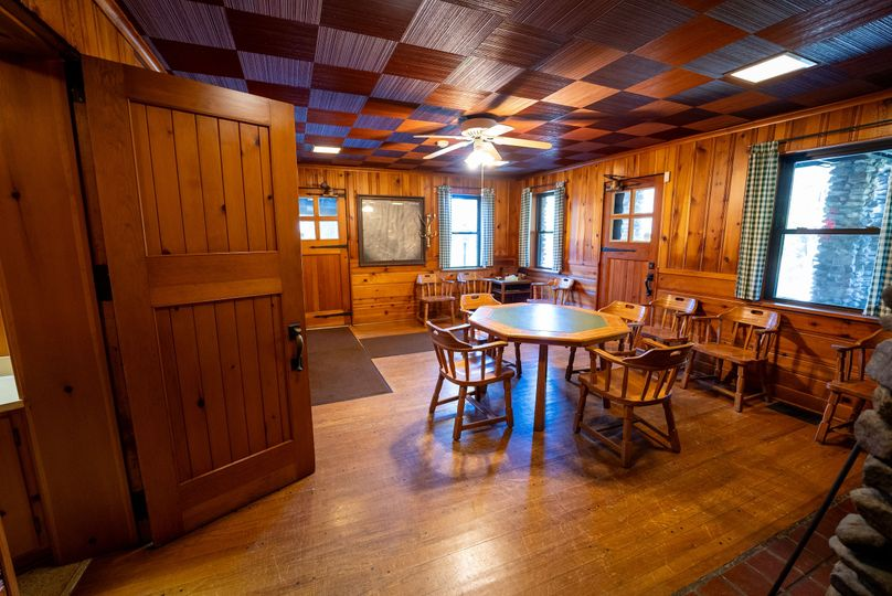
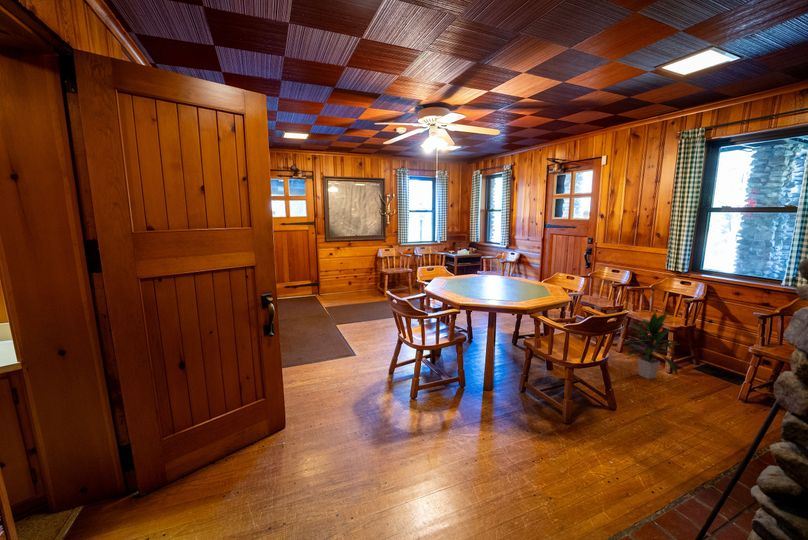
+ indoor plant (652, 346)
